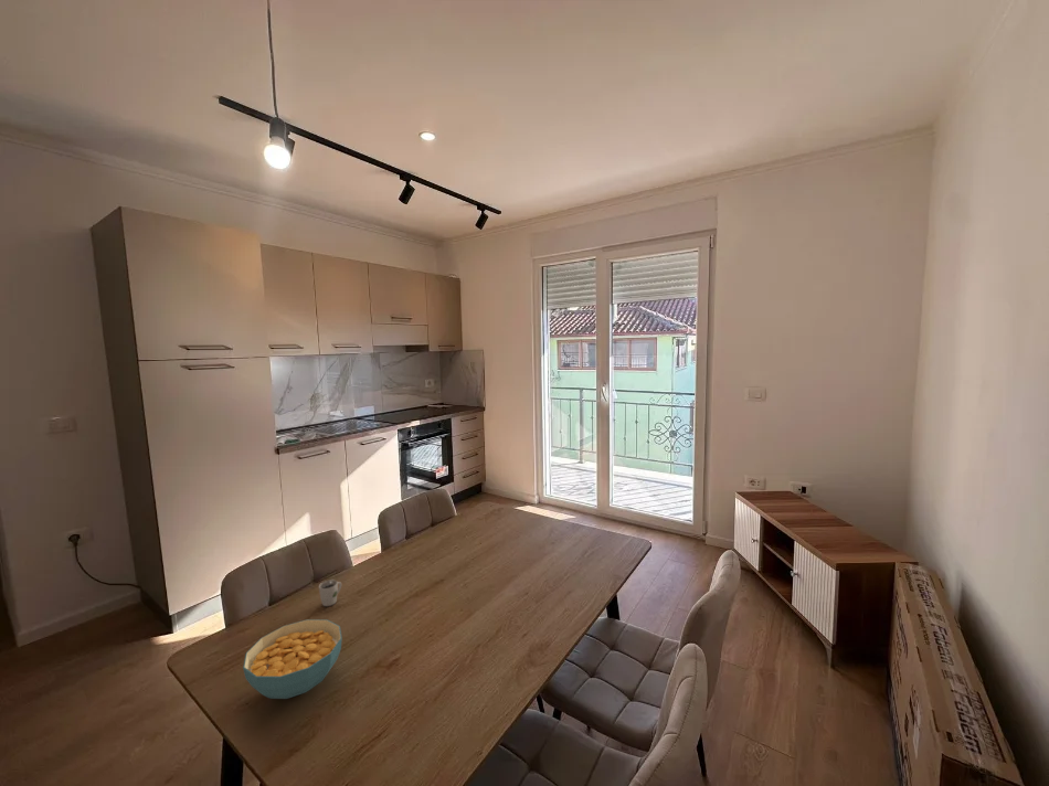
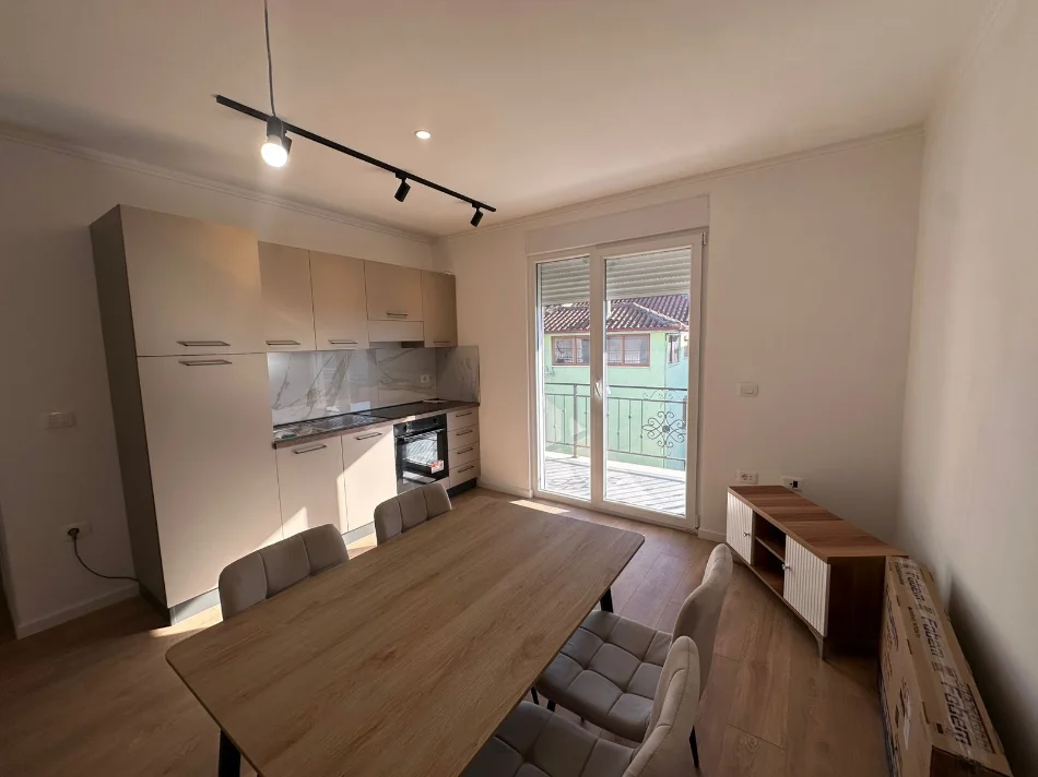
- cup (330, 585)
- cereal bowl (296, 665)
